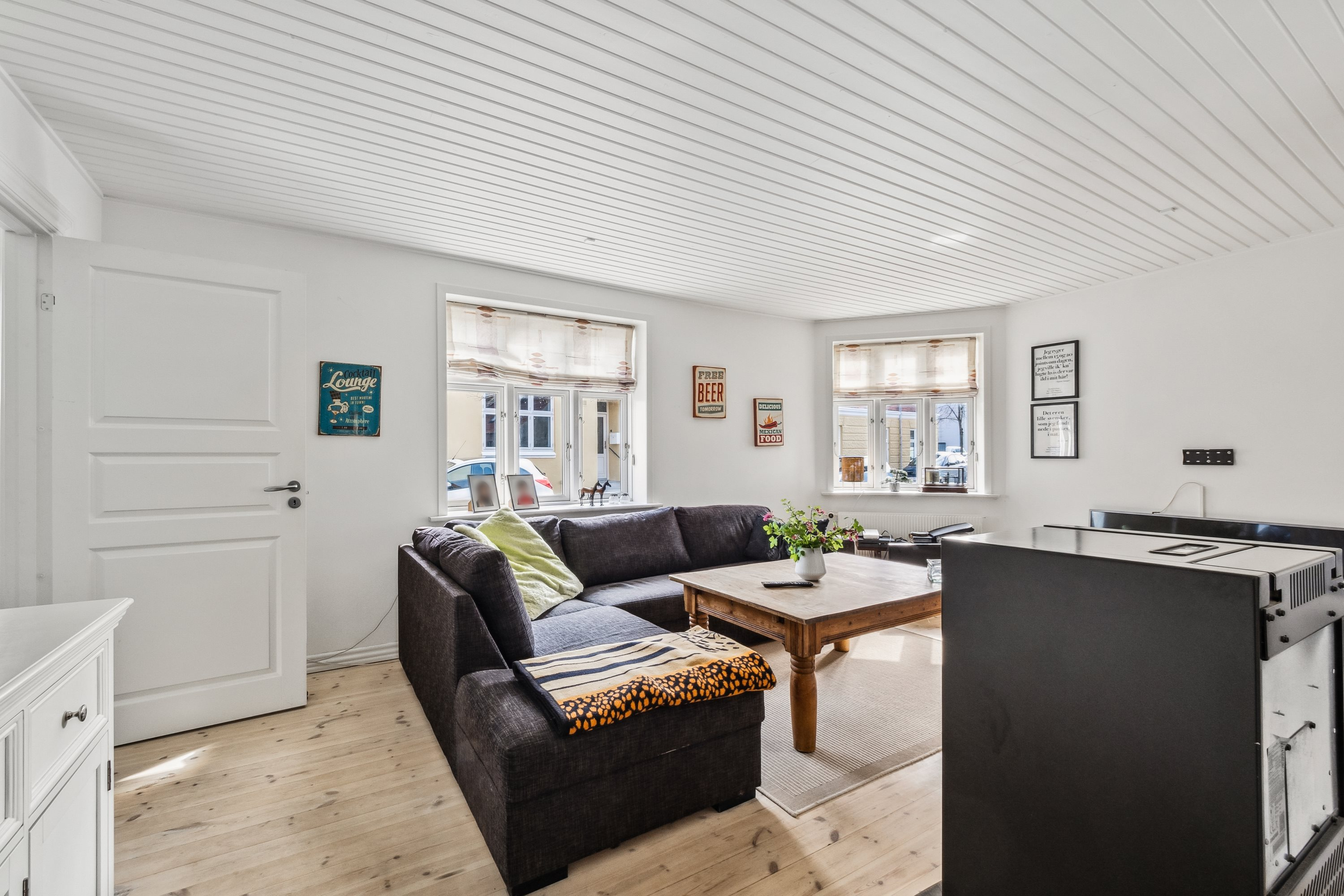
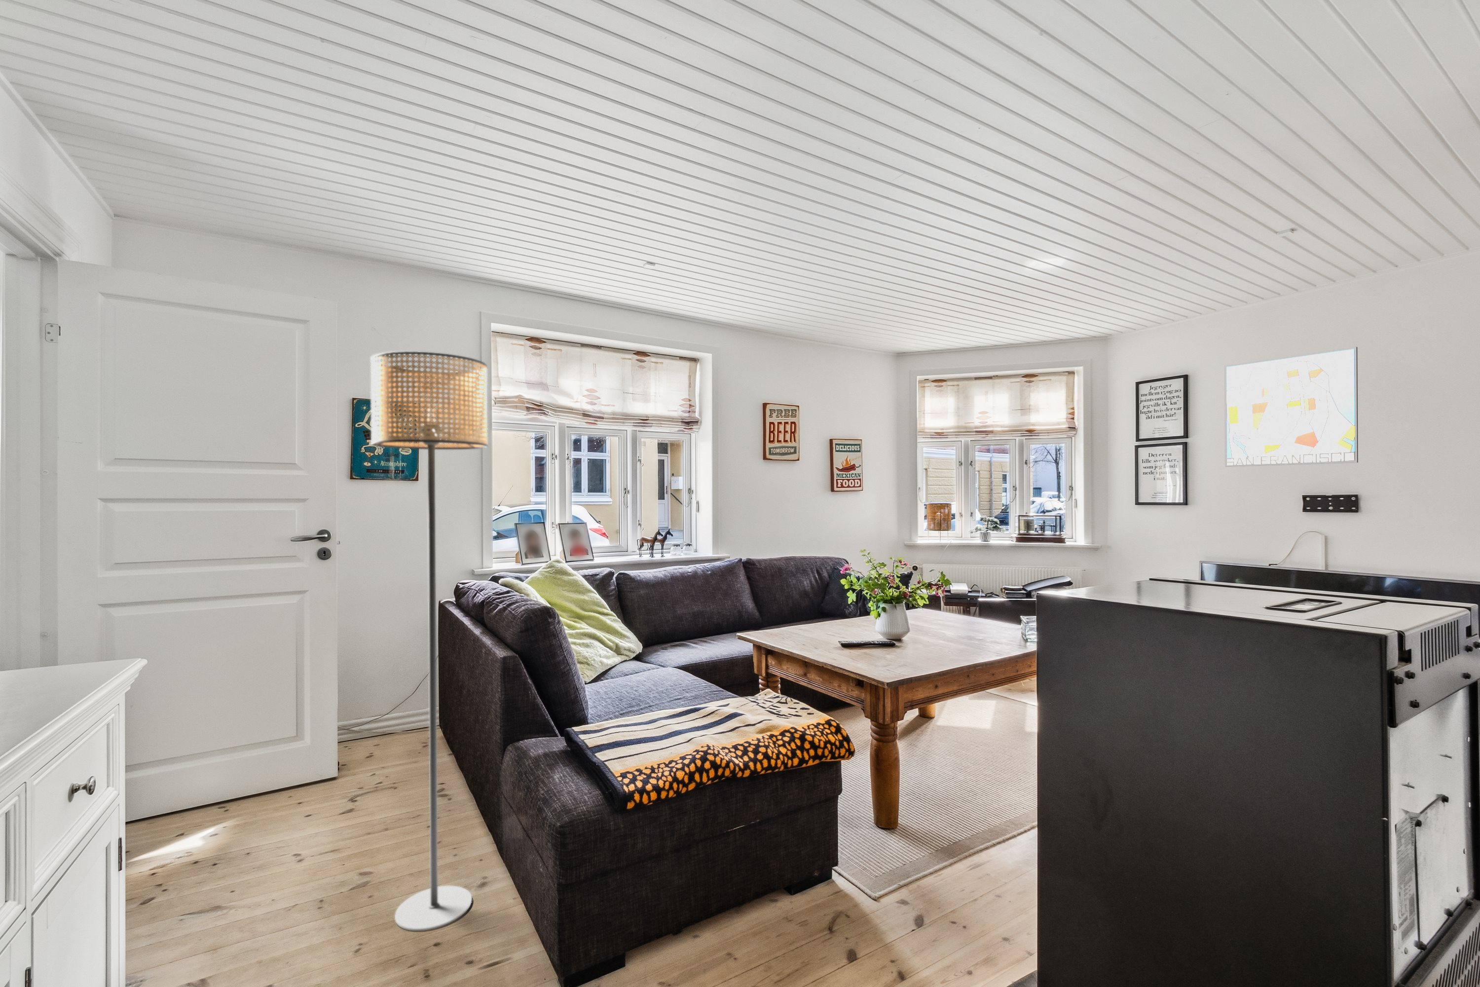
+ floor lamp (432, 636)
+ wall art (1286, 411)
